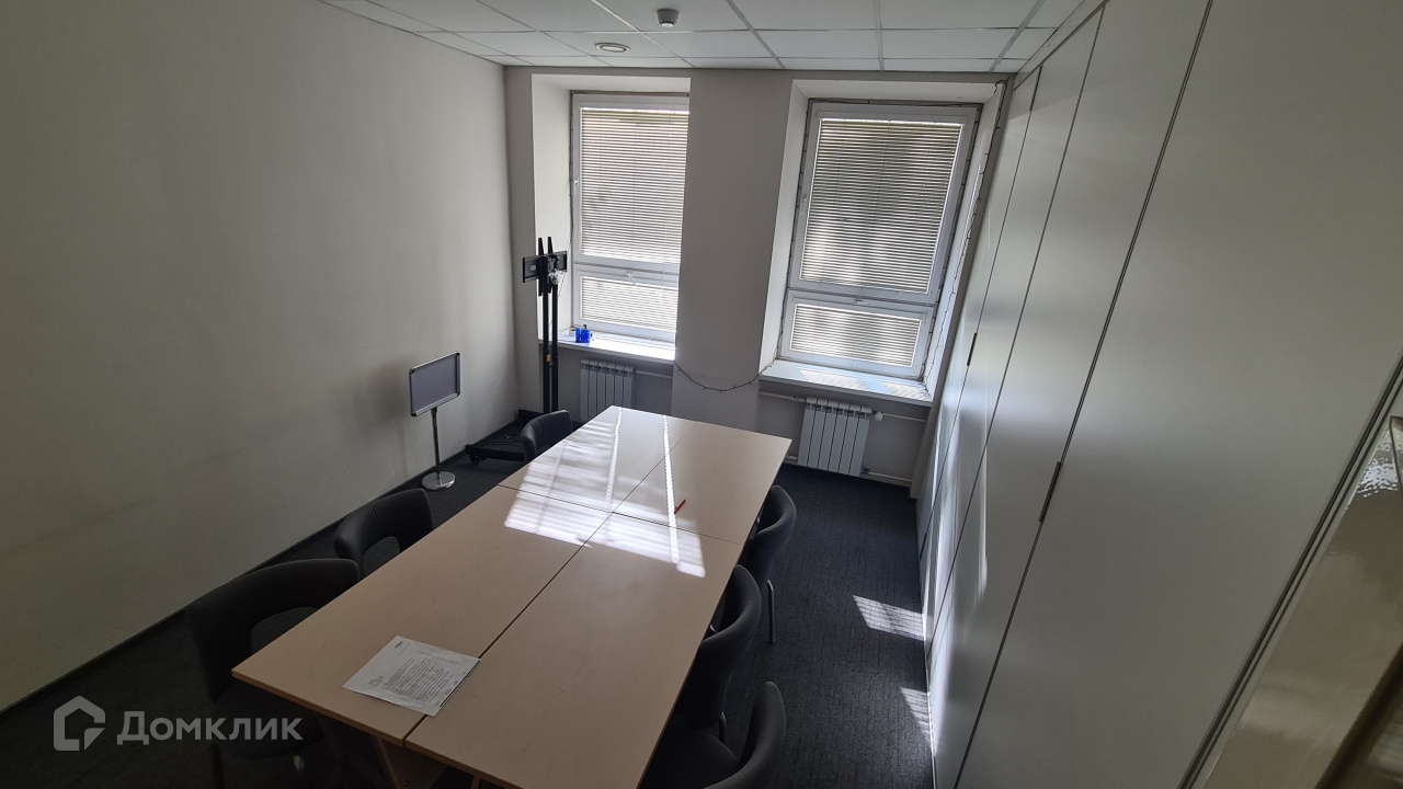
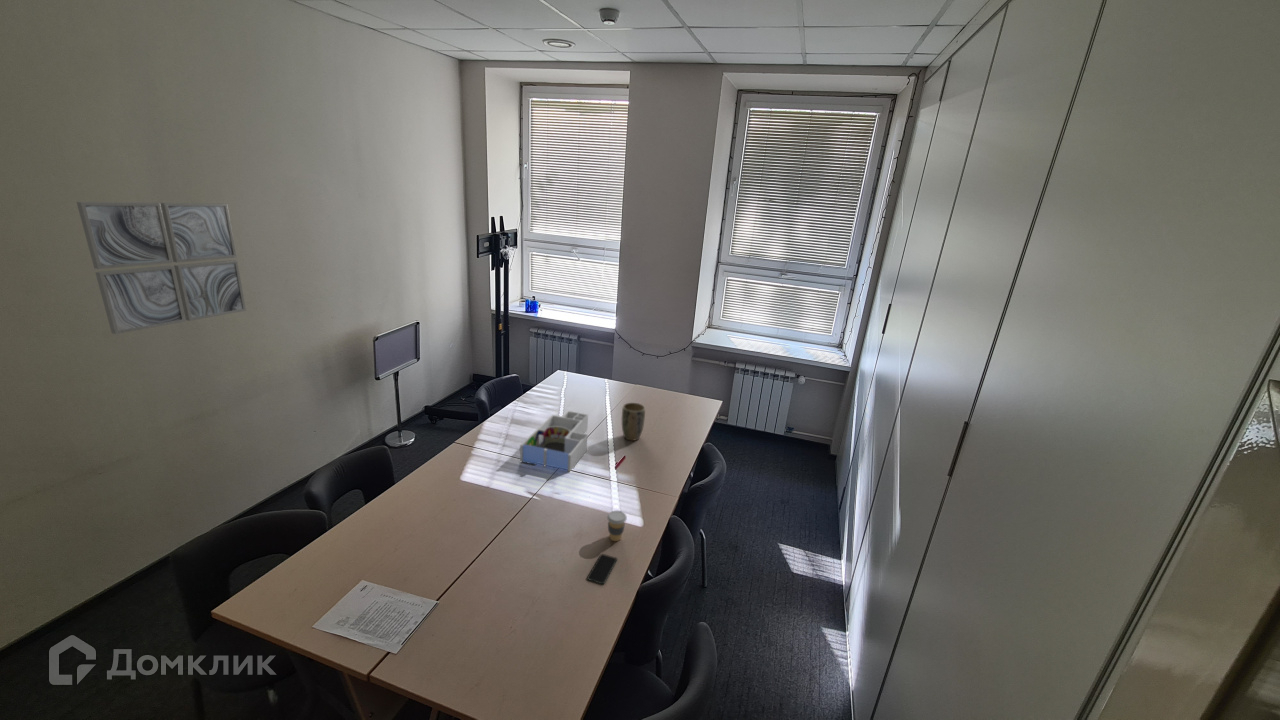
+ coffee cup (616, 526)
+ desk organizer (563, 437)
+ wall art (174, 265)
+ smartphone (602, 568)
+ plant pot (632, 422)
